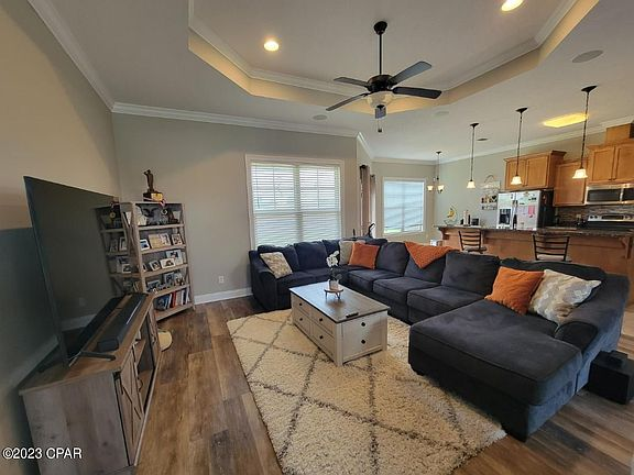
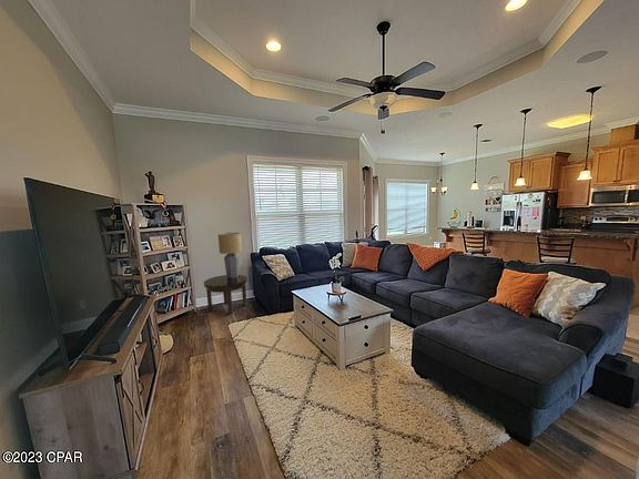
+ lamp (231, 254)
+ side table (226, 294)
